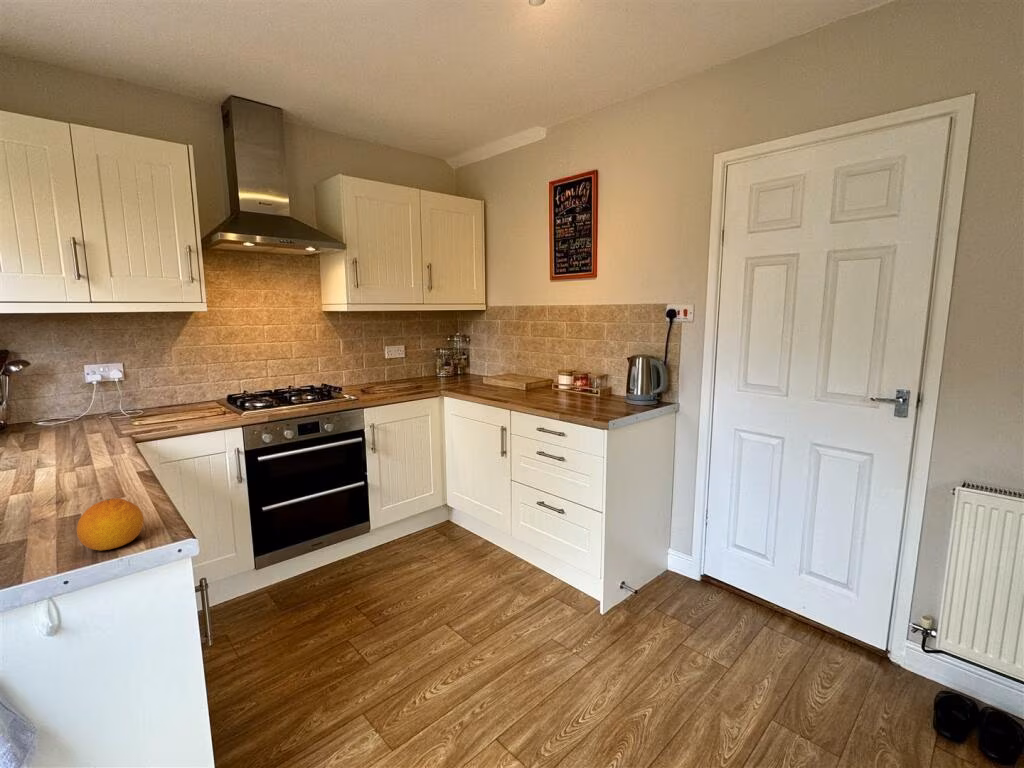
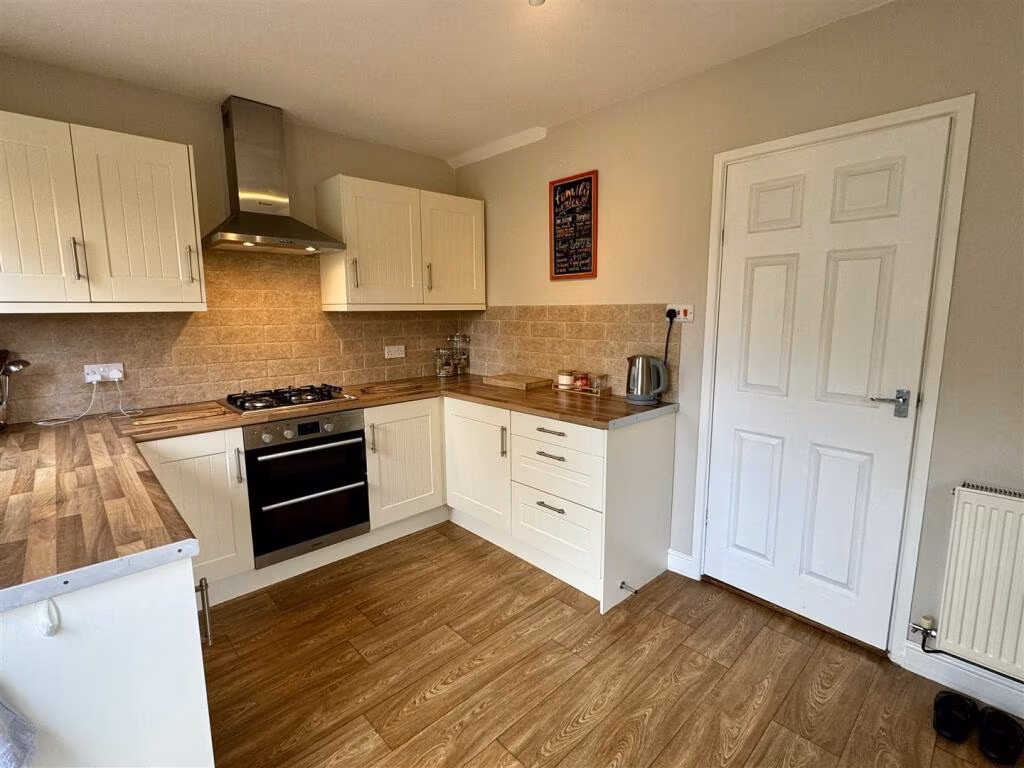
- fruit (111, 521)
